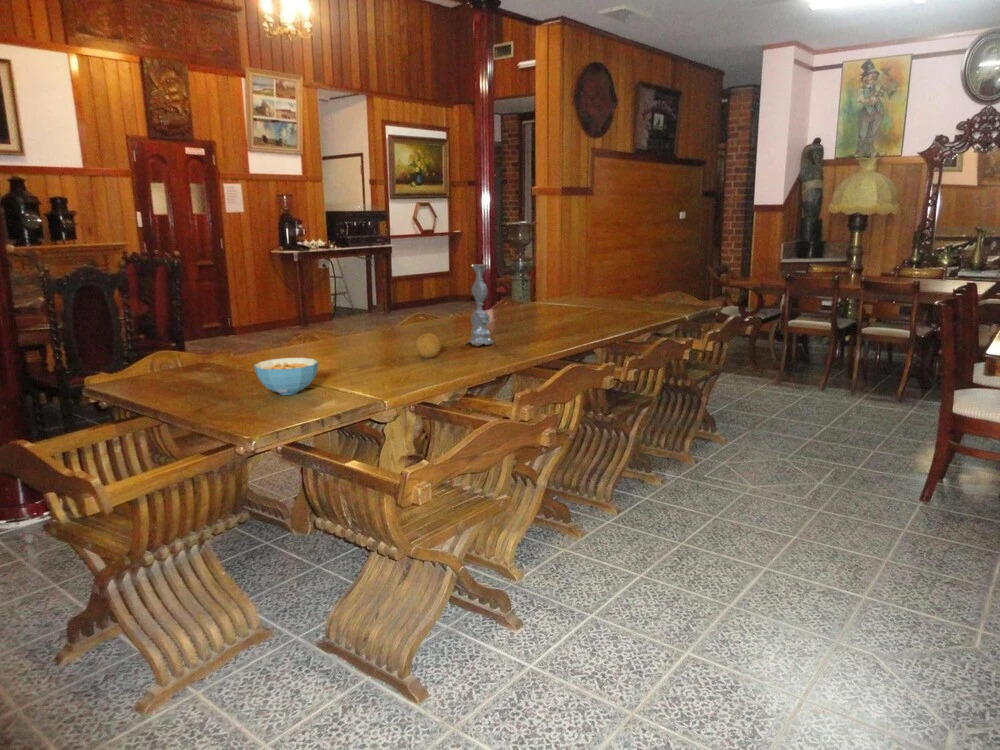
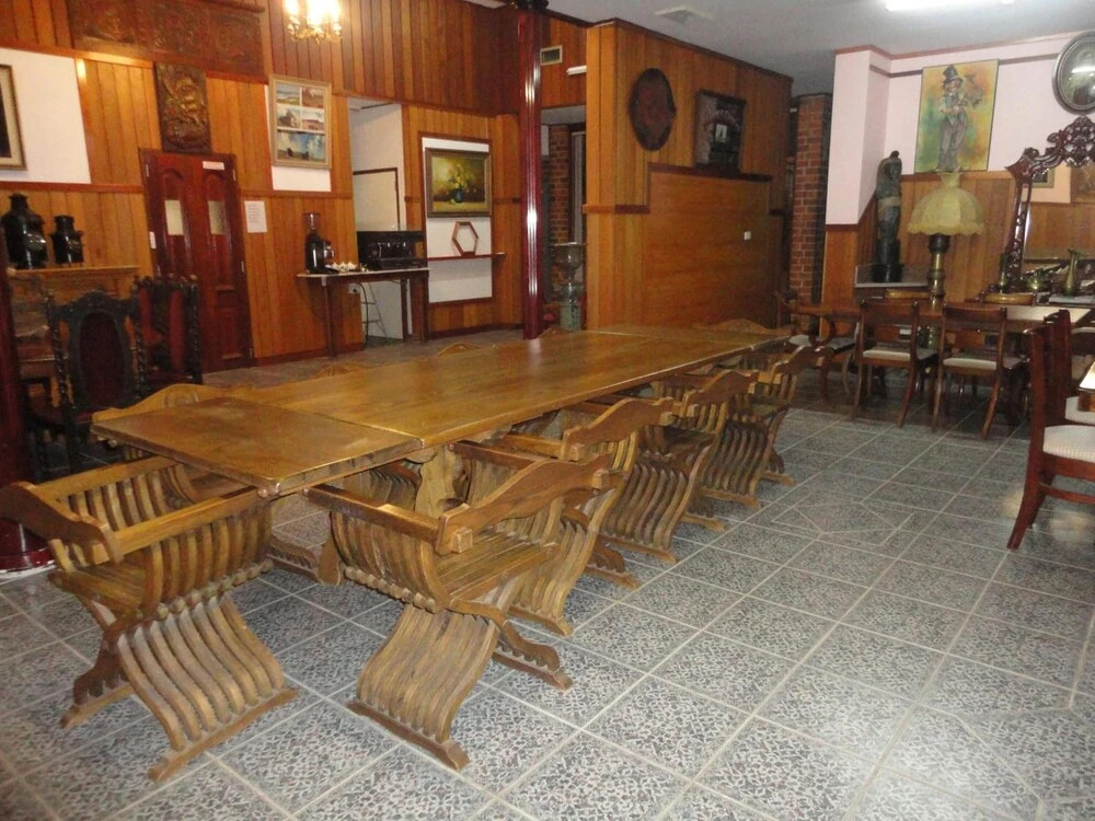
- cereal bowl (287, 378)
- fruit (428, 345)
- candlestick (477, 304)
